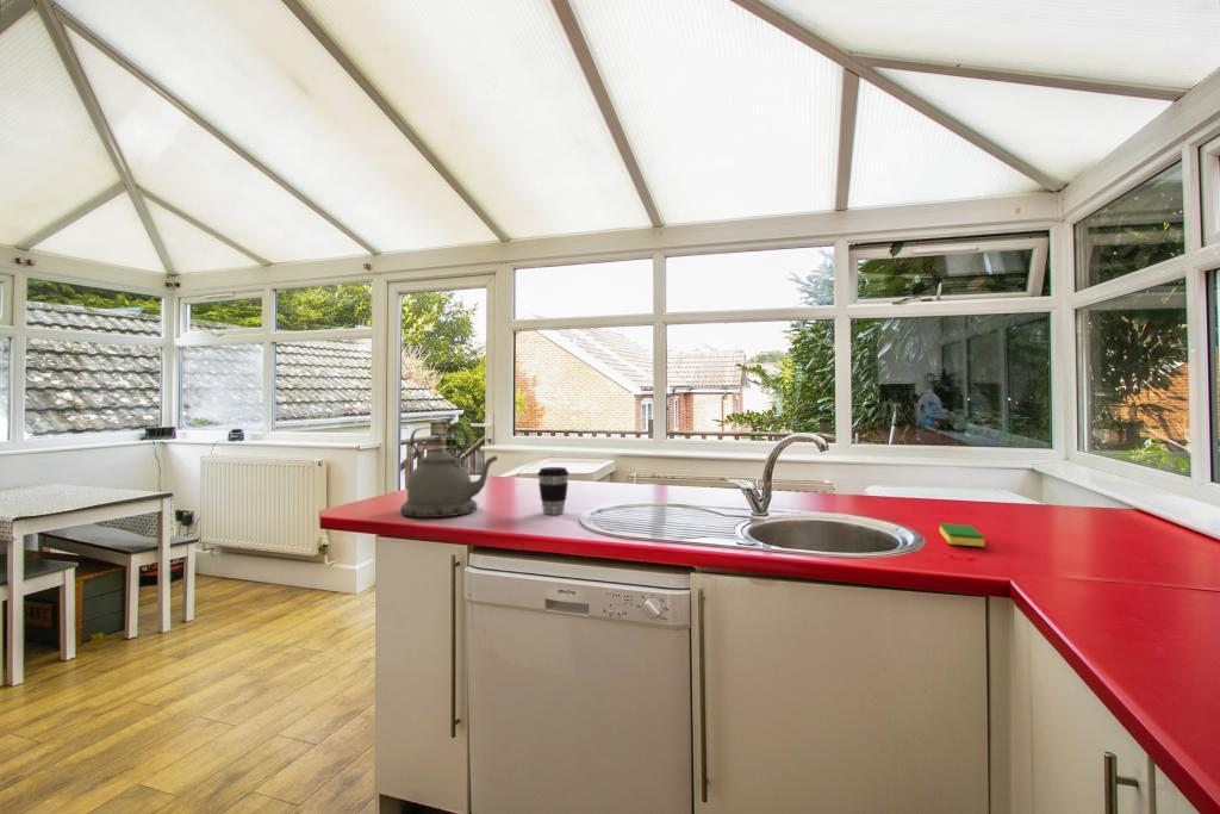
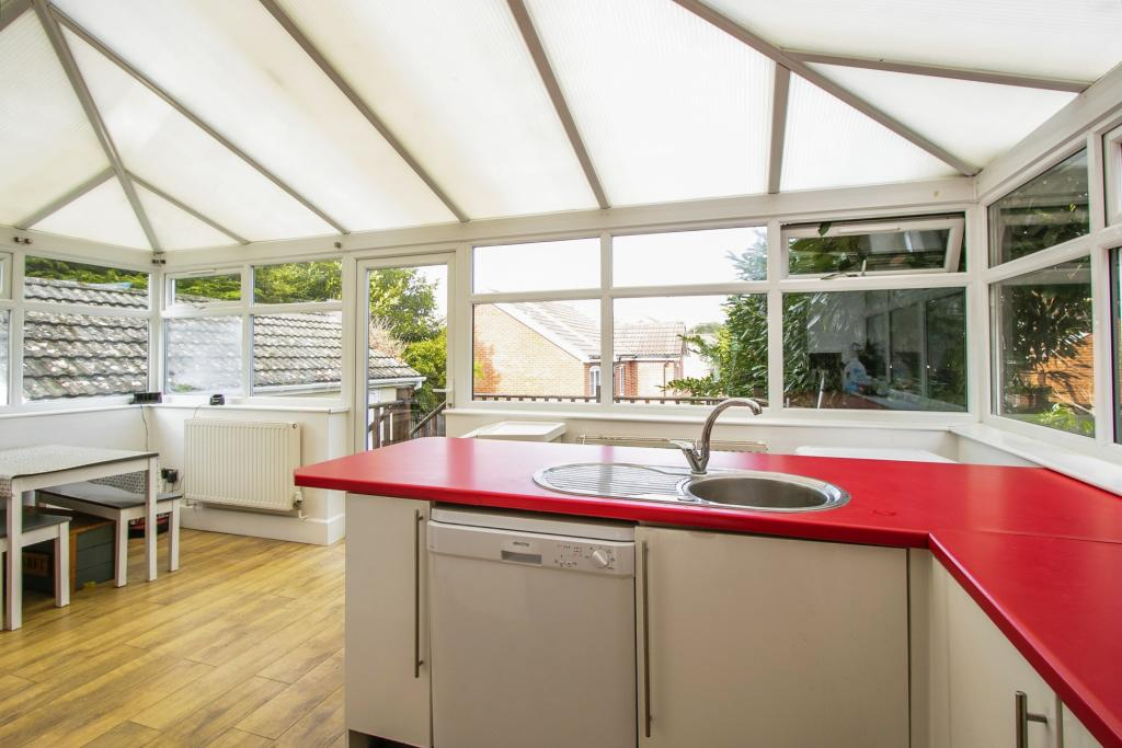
- dish sponge (960, 534)
- coffee cup (553, 490)
- kettle (444, 468)
